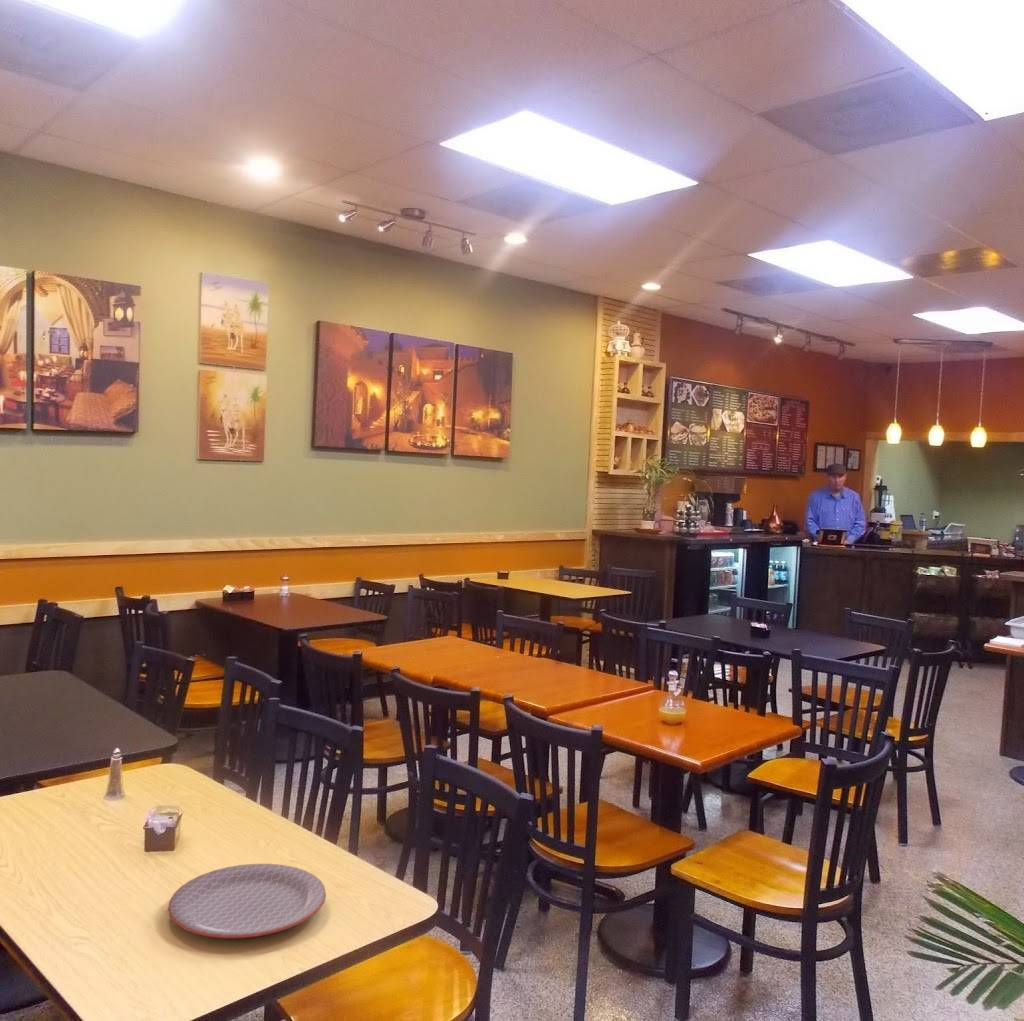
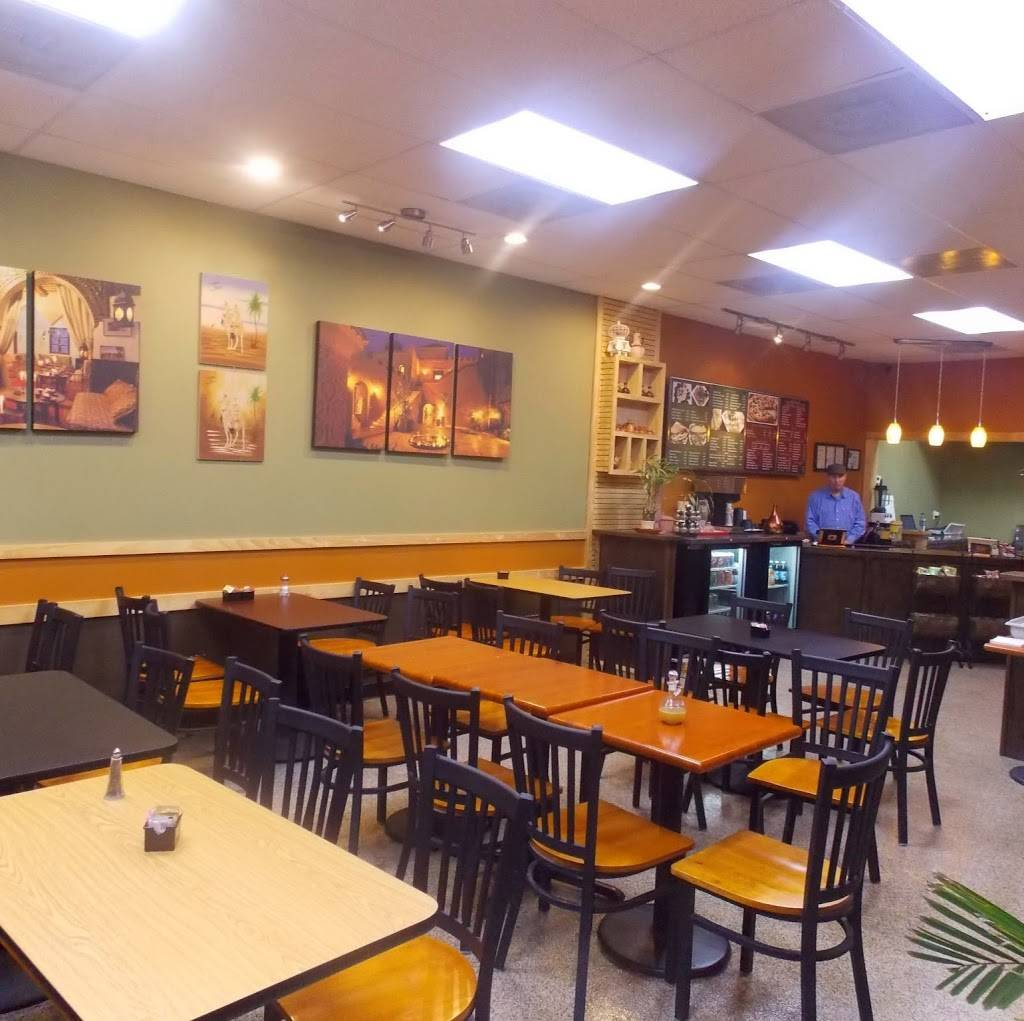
- plate (248, 902)
